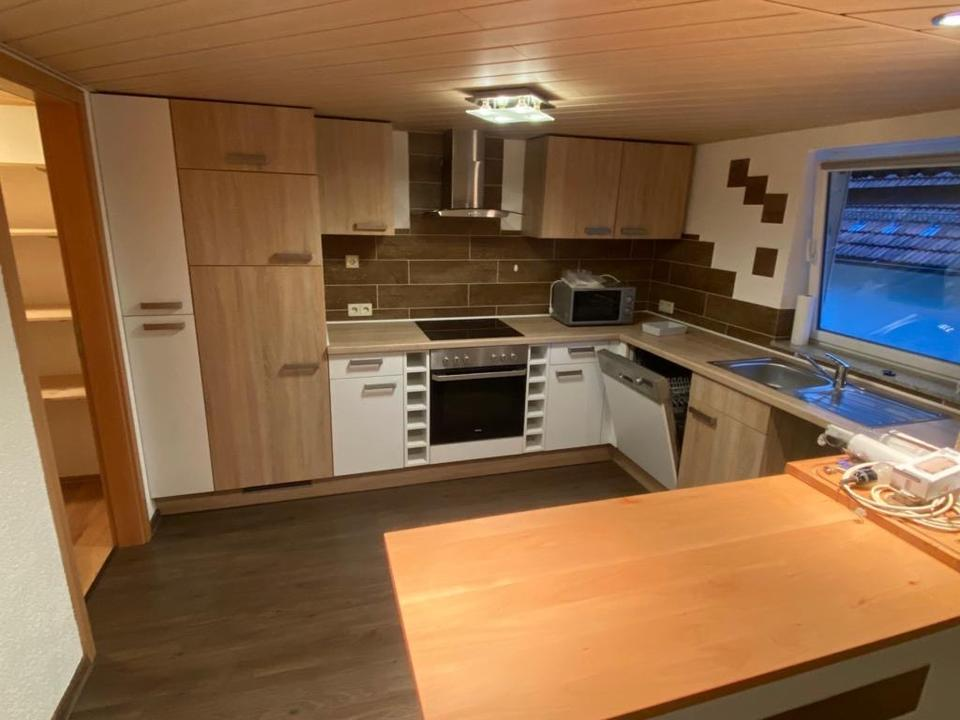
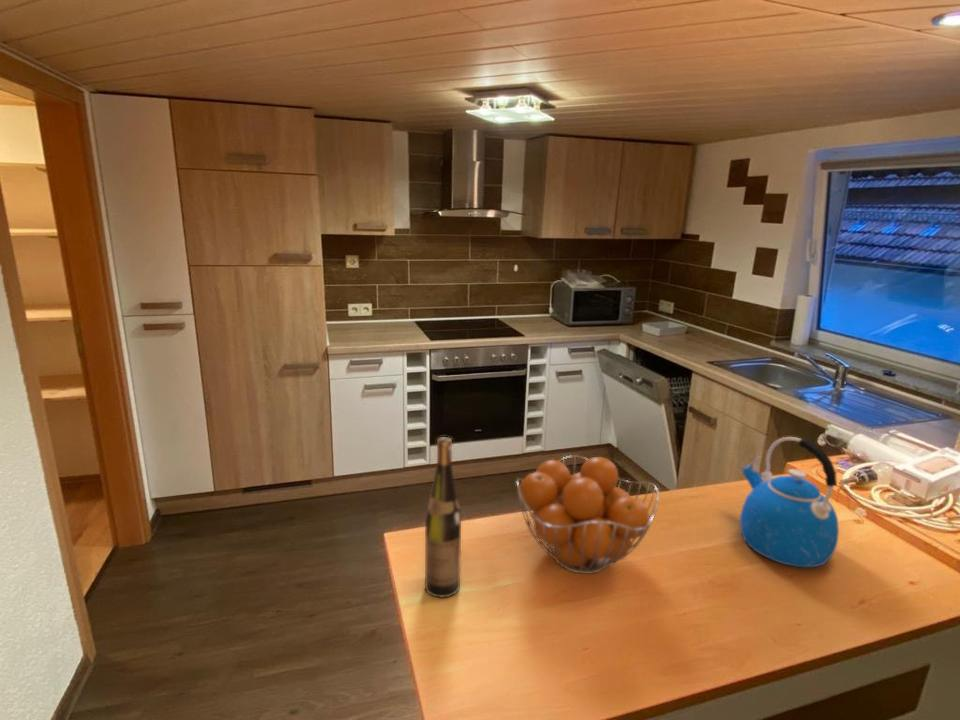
+ wine bottle (443, 515)
+ fruit basket (584, 512)
+ kettle (784, 488)
